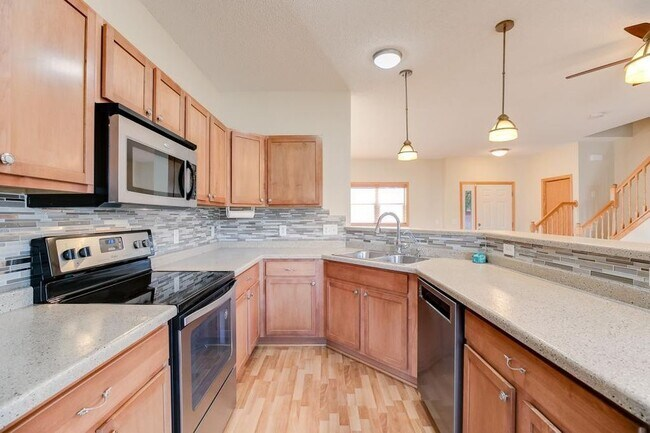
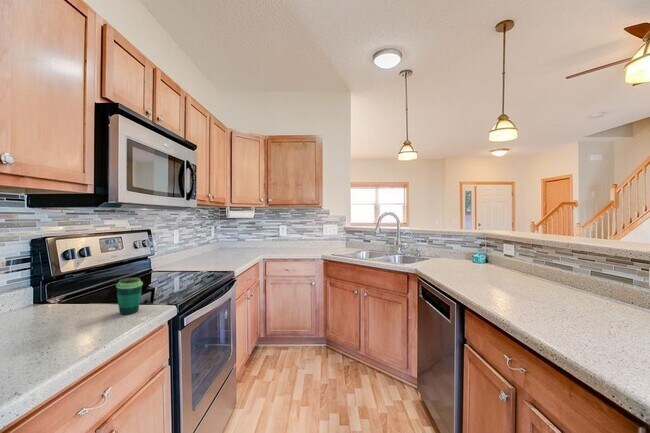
+ cup (129, 296)
